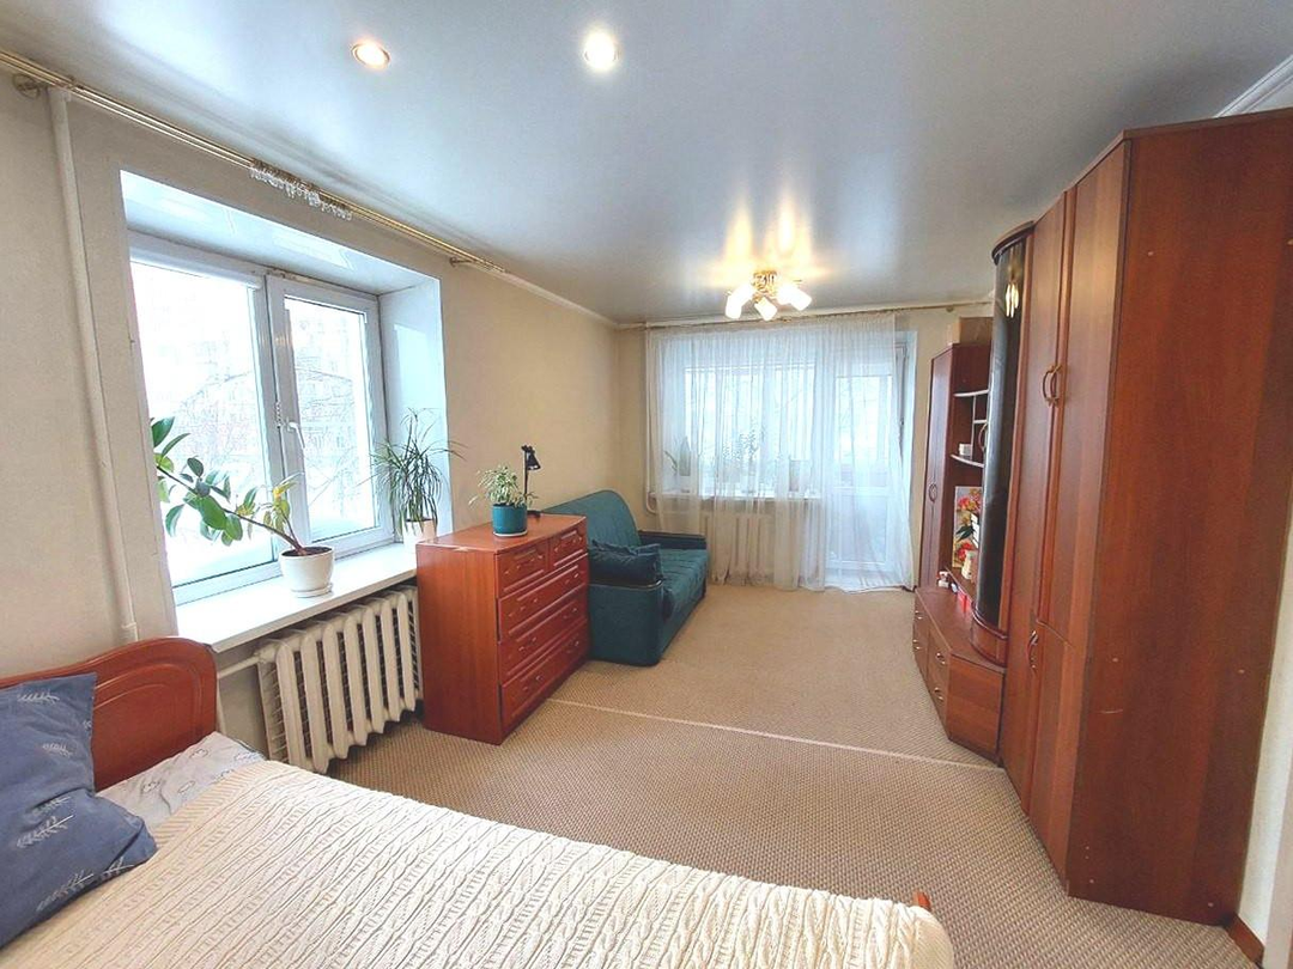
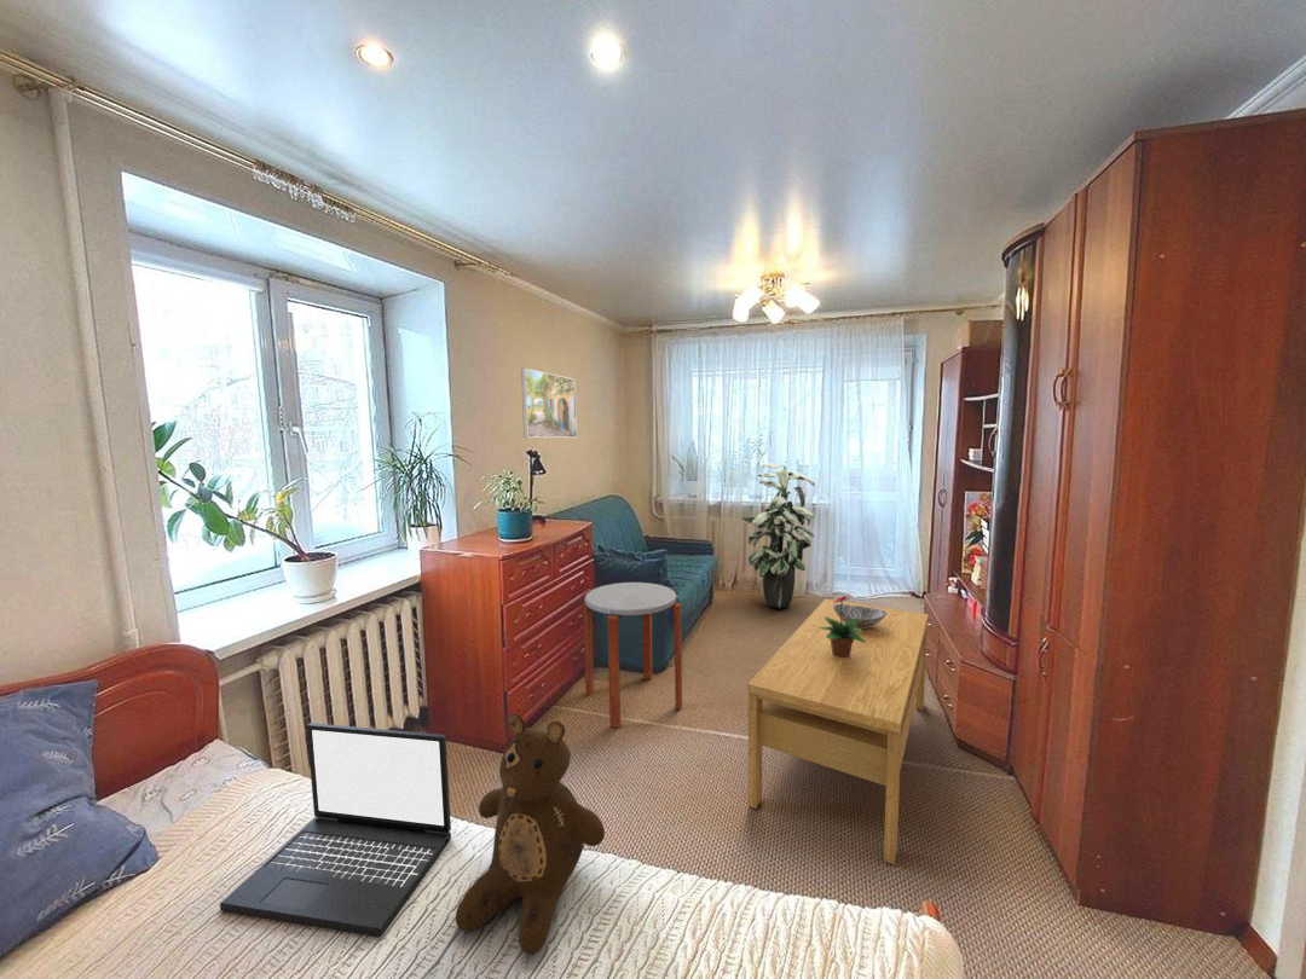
+ potted flower (842, 622)
+ teddy bear (524, 816)
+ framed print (551, 406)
+ coffee table (850, 696)
+ side table (643, 648)
+ indoor plant (776, 534)
+ laptop (341, 816)
+ decorative bowl (859, 616)
